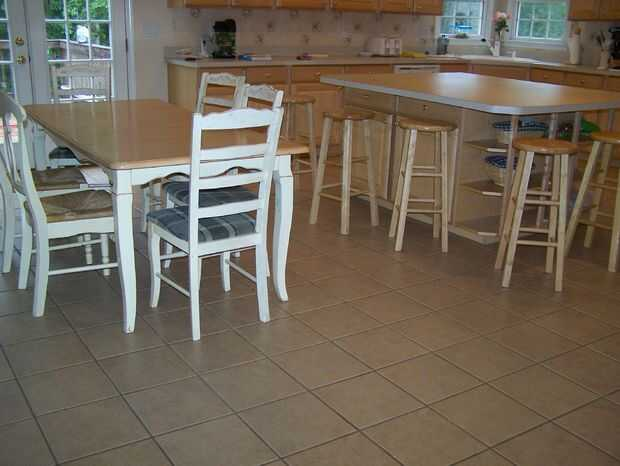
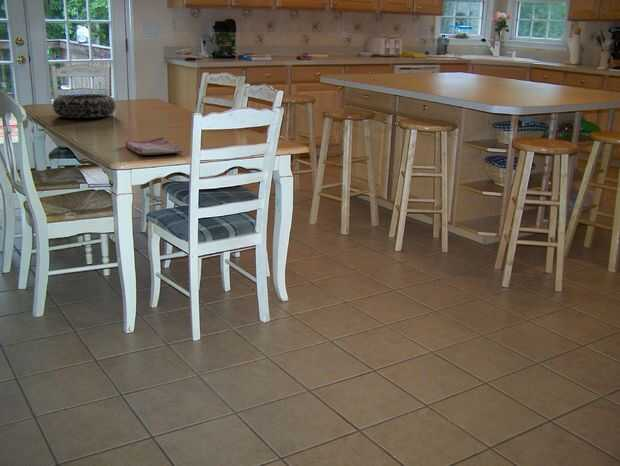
+ dish towel (153, 145)
+ decorative bowl (84, 106)
